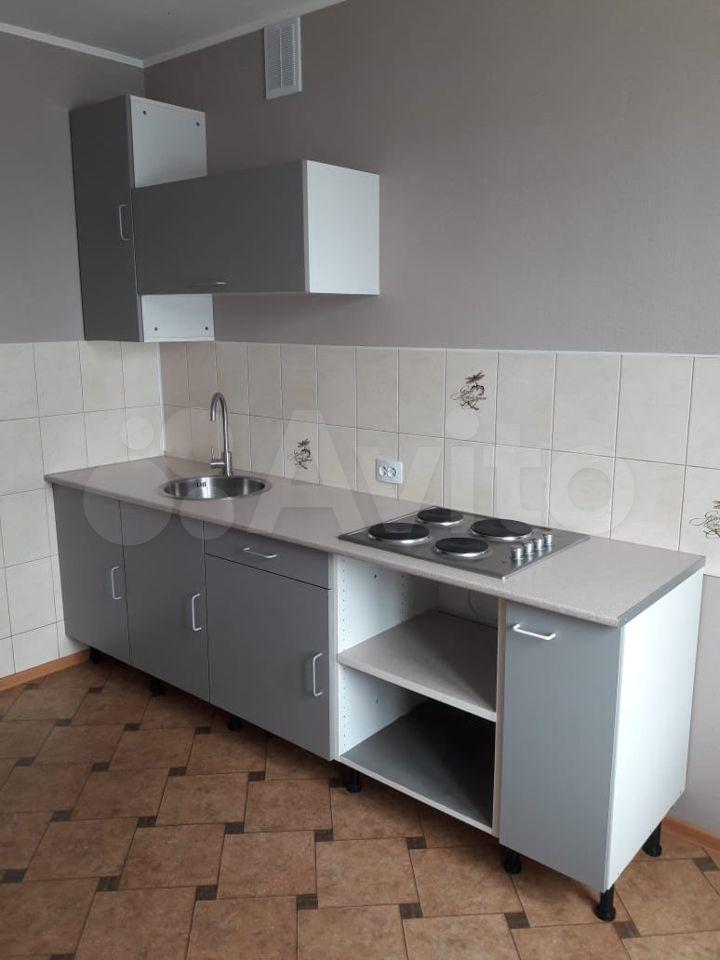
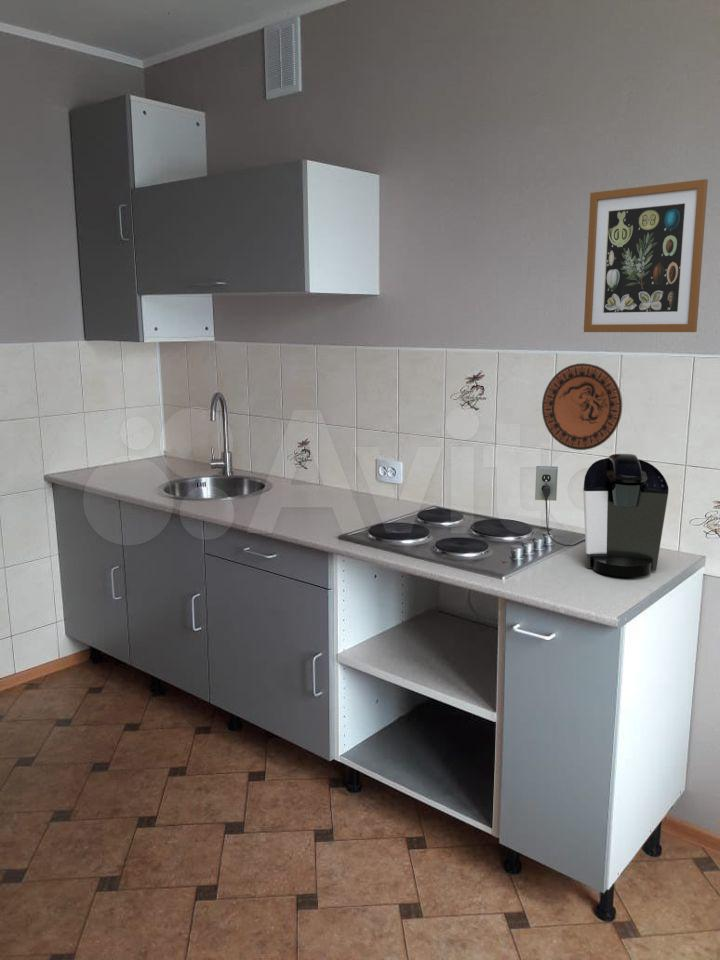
+ decorative plate (581, 406)
+ wall art (642, 260)
+ coffee maker (599, 509)
